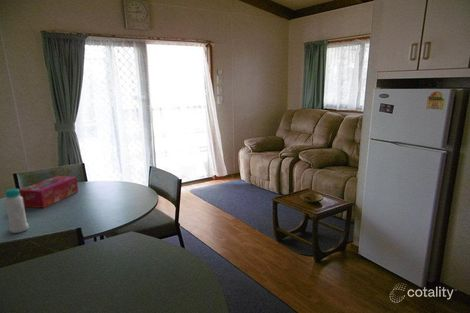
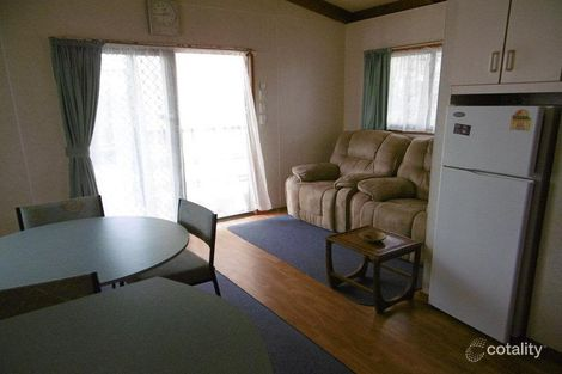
- bottle (15, 210)
- tissue box (50, 190)
